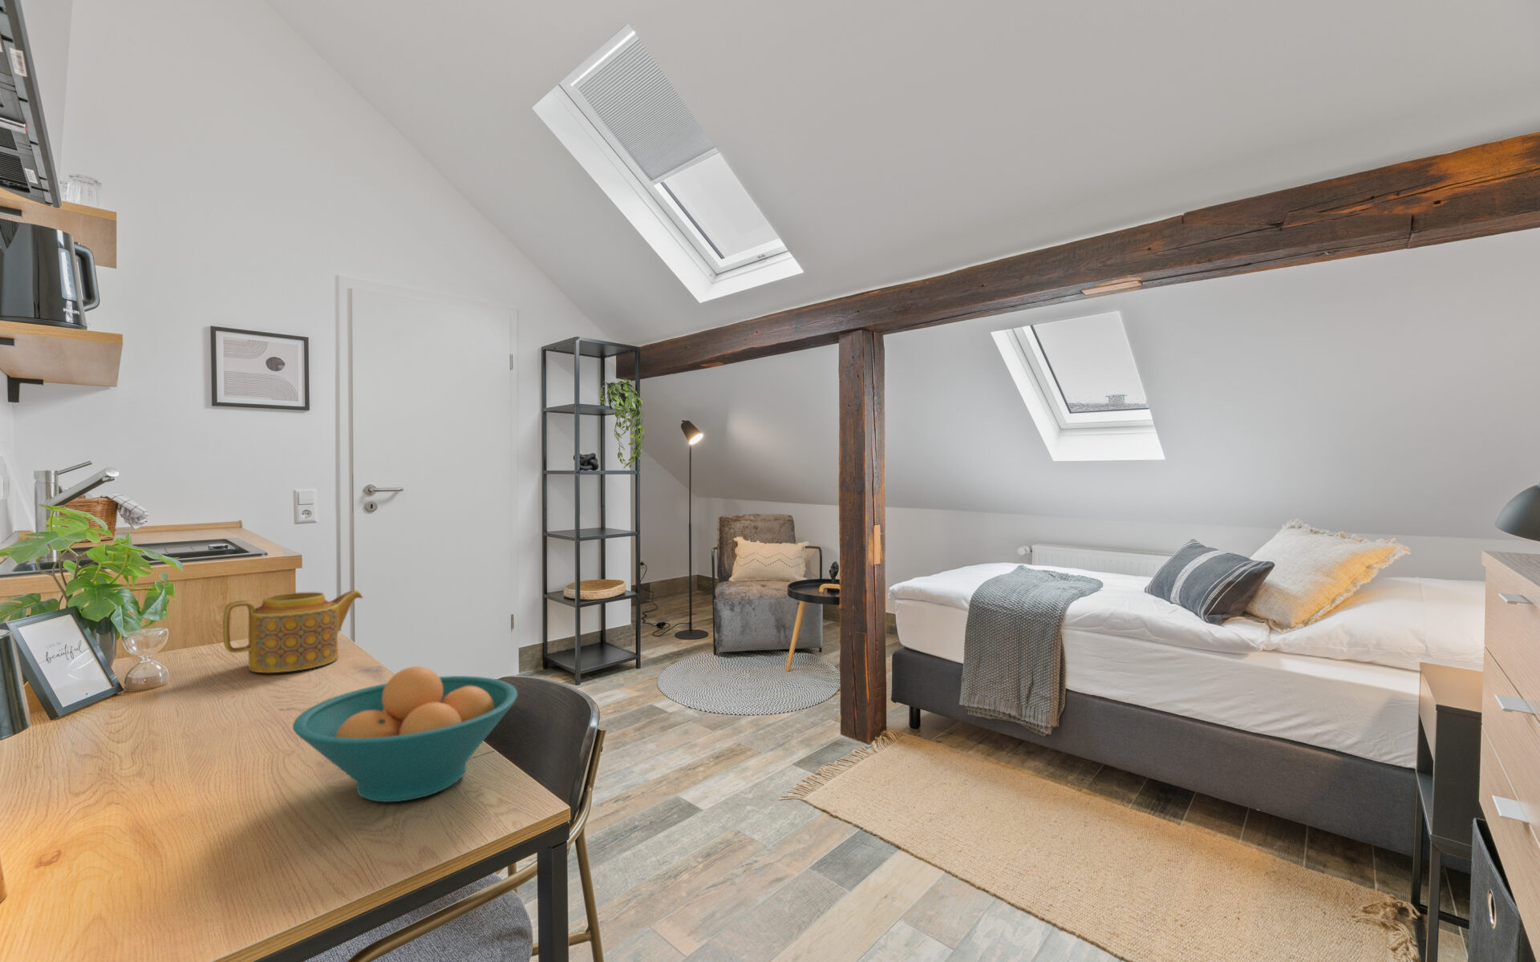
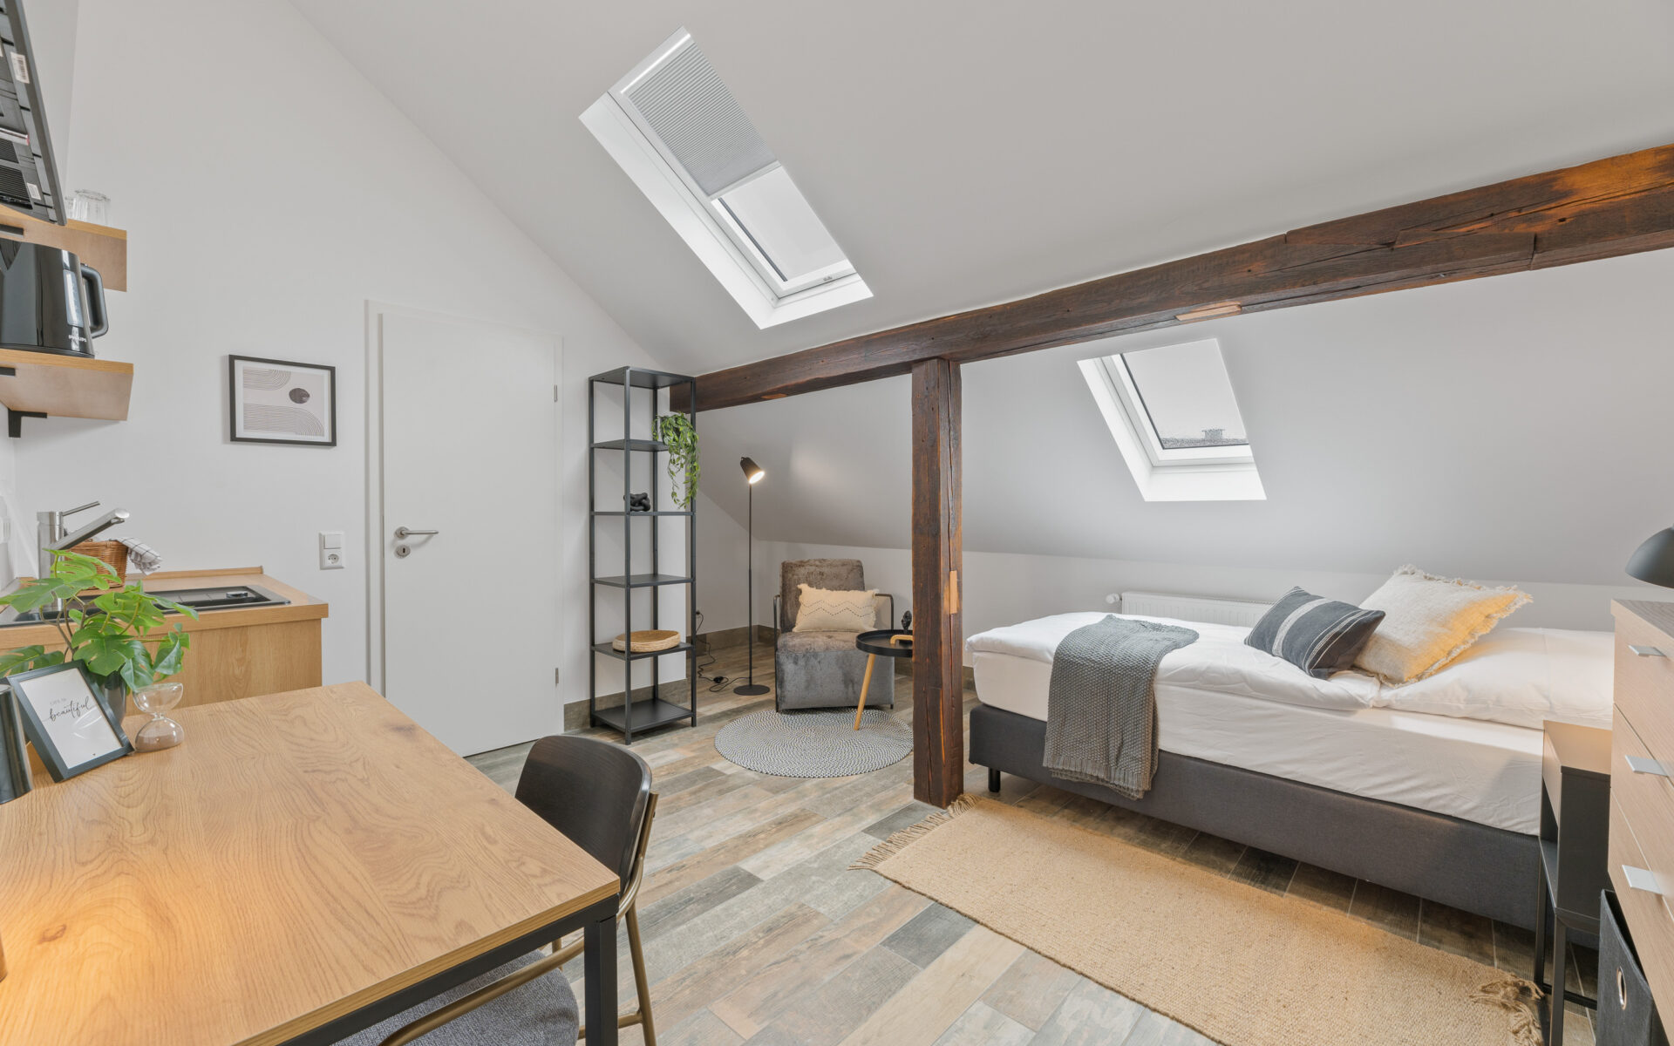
- fruit bowl (414, 725)
- teapot (297, 628)
